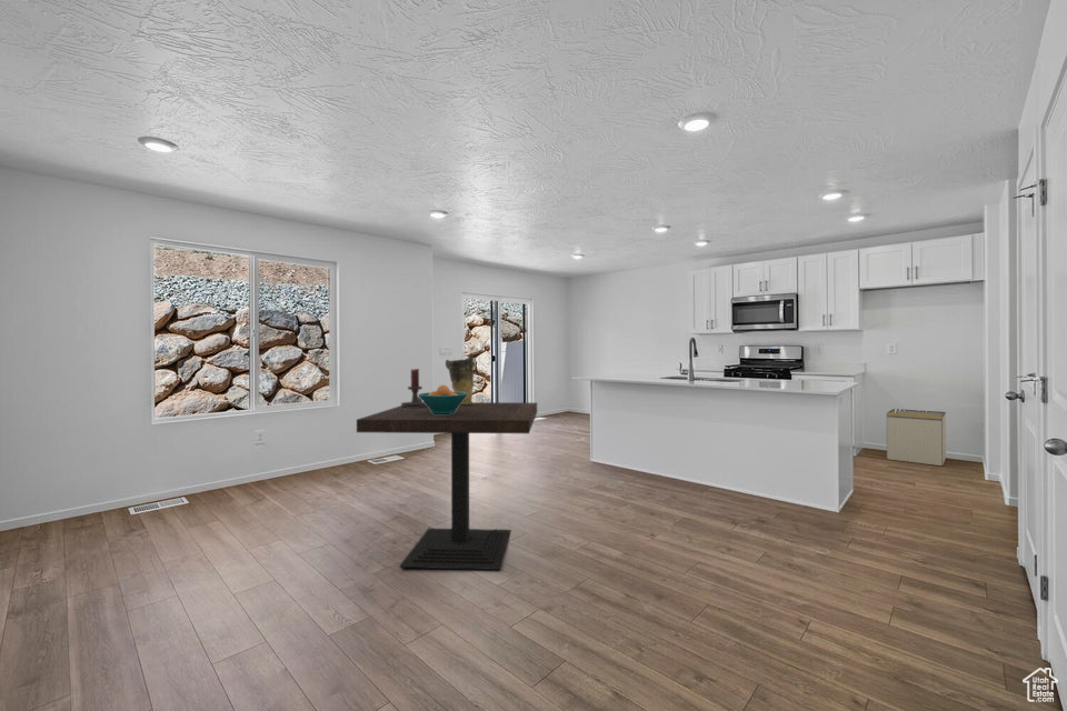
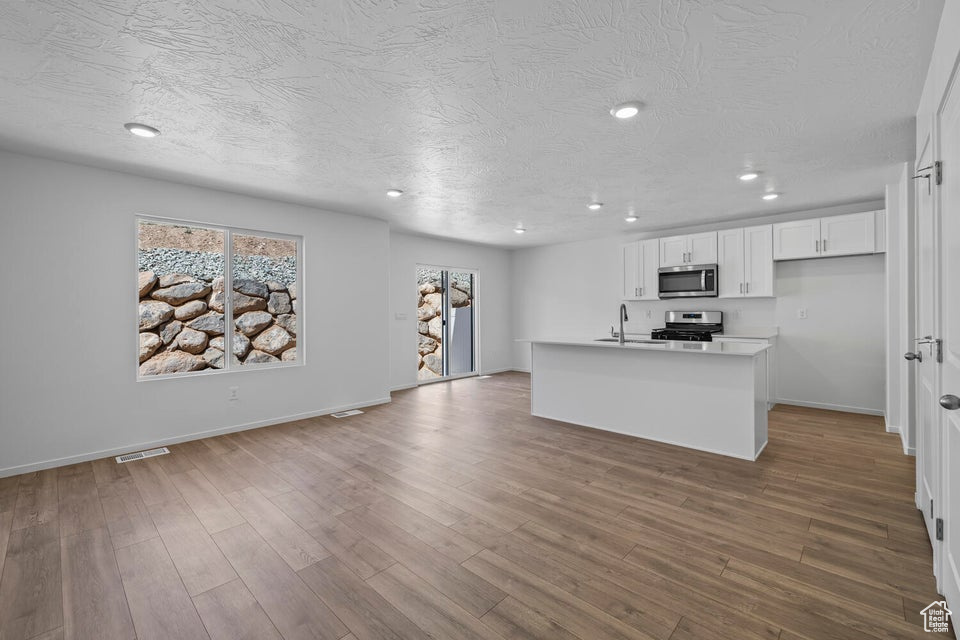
- candle holder (416, 387)
- storage bin (916, 434)
- fruit bowl (442, 399)
- dining table (460, 478)
- vase (460, 378)
